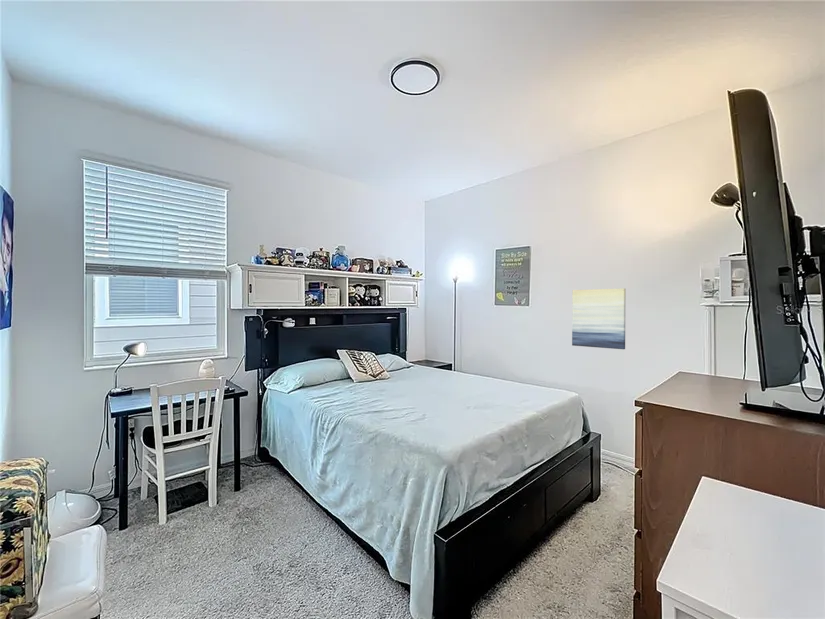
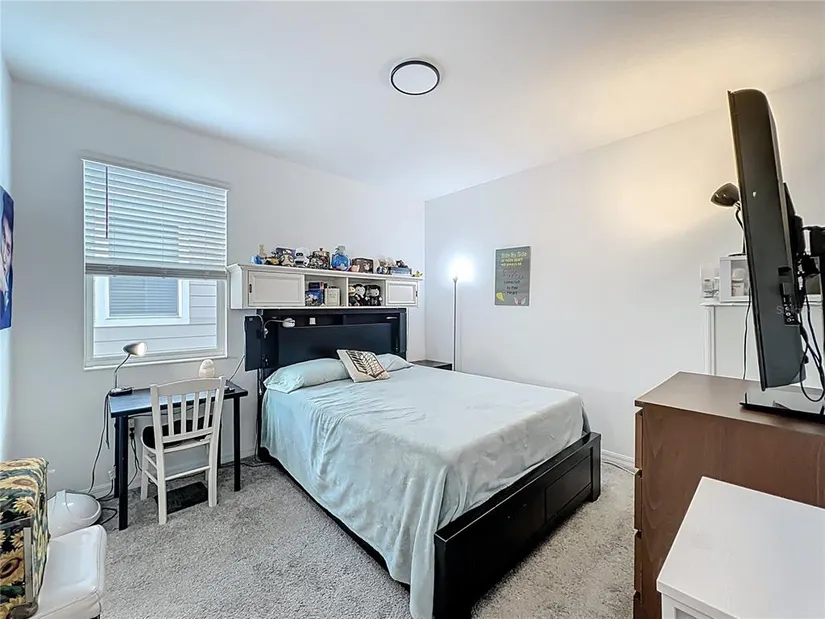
- wall art (597, 318)
